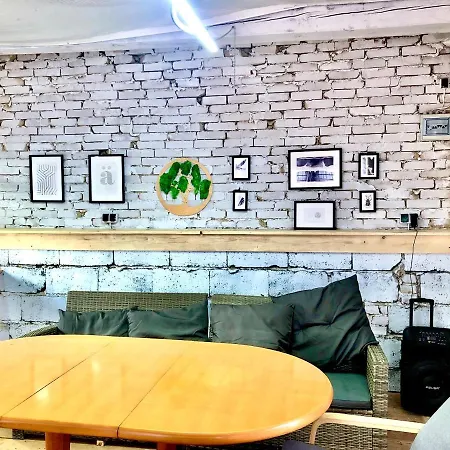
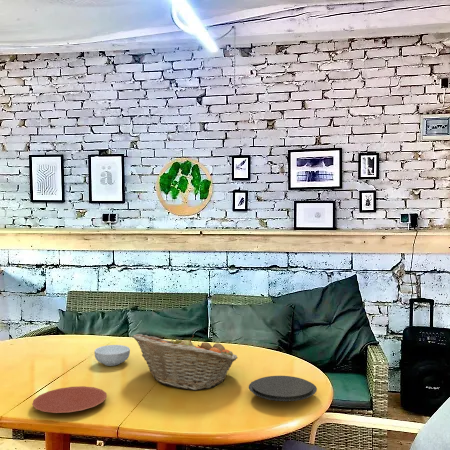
+ plate (282, 391)
+ plate (70, 401)
+ cereal bowl (112, 356)
+ fruit basket (184, 355)
